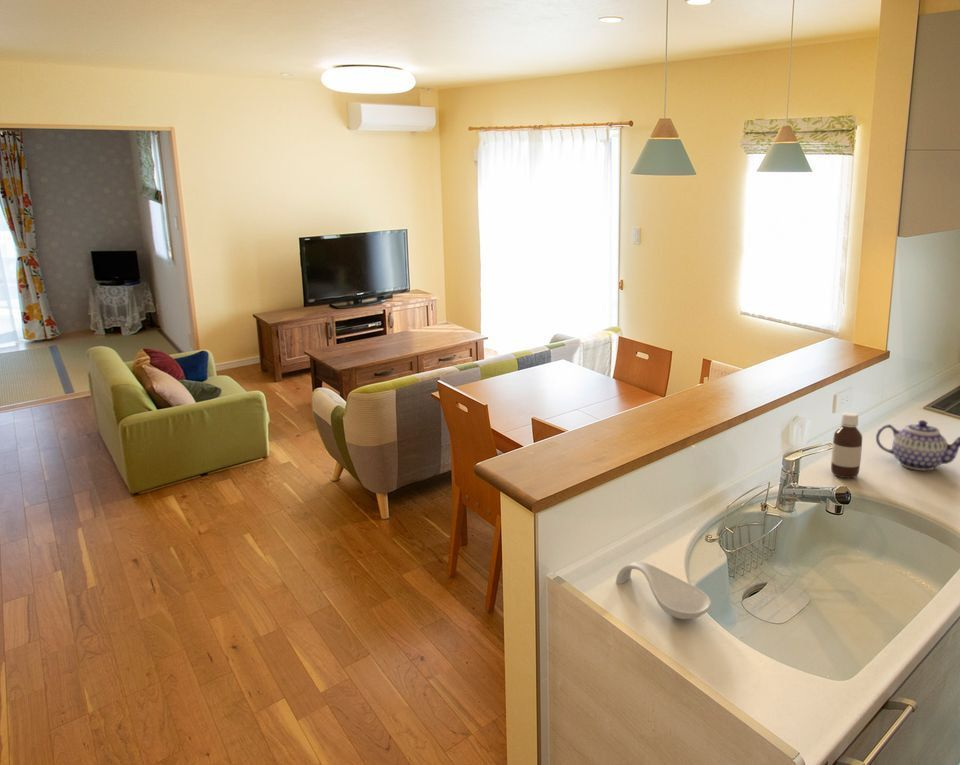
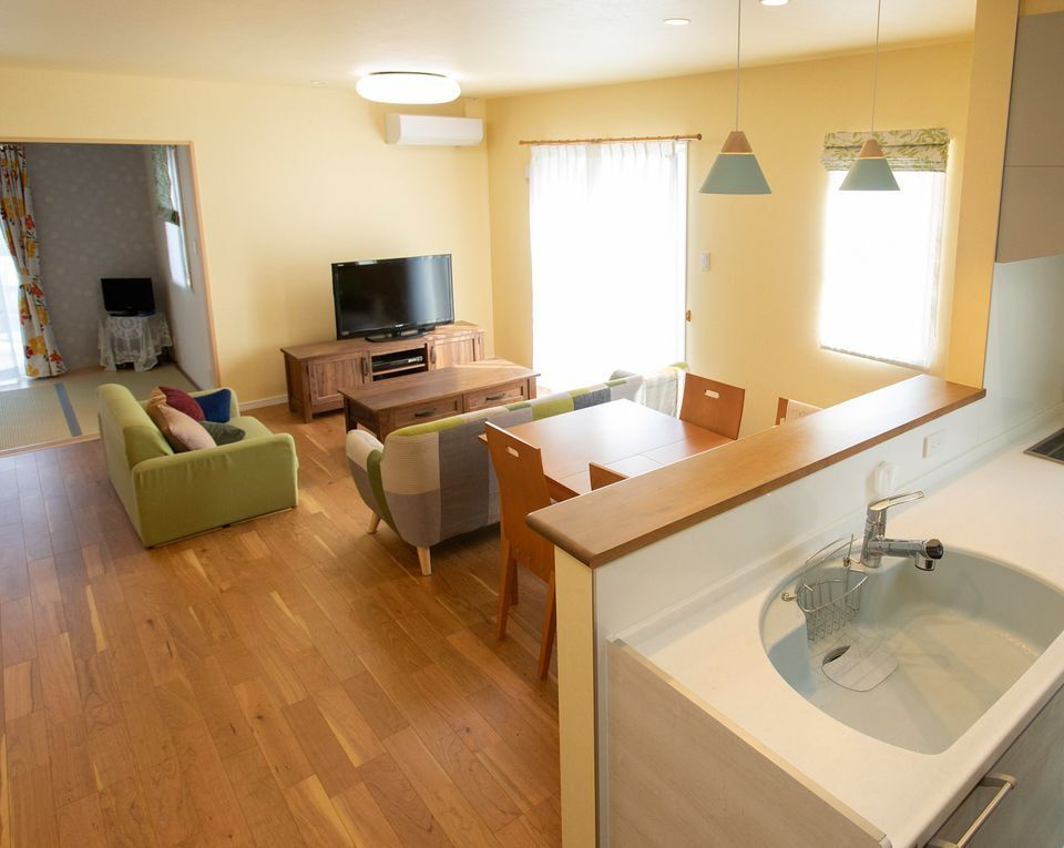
- spoon rest (660, 588)
- bottle (847, 444)
- teapot (920, 442)
